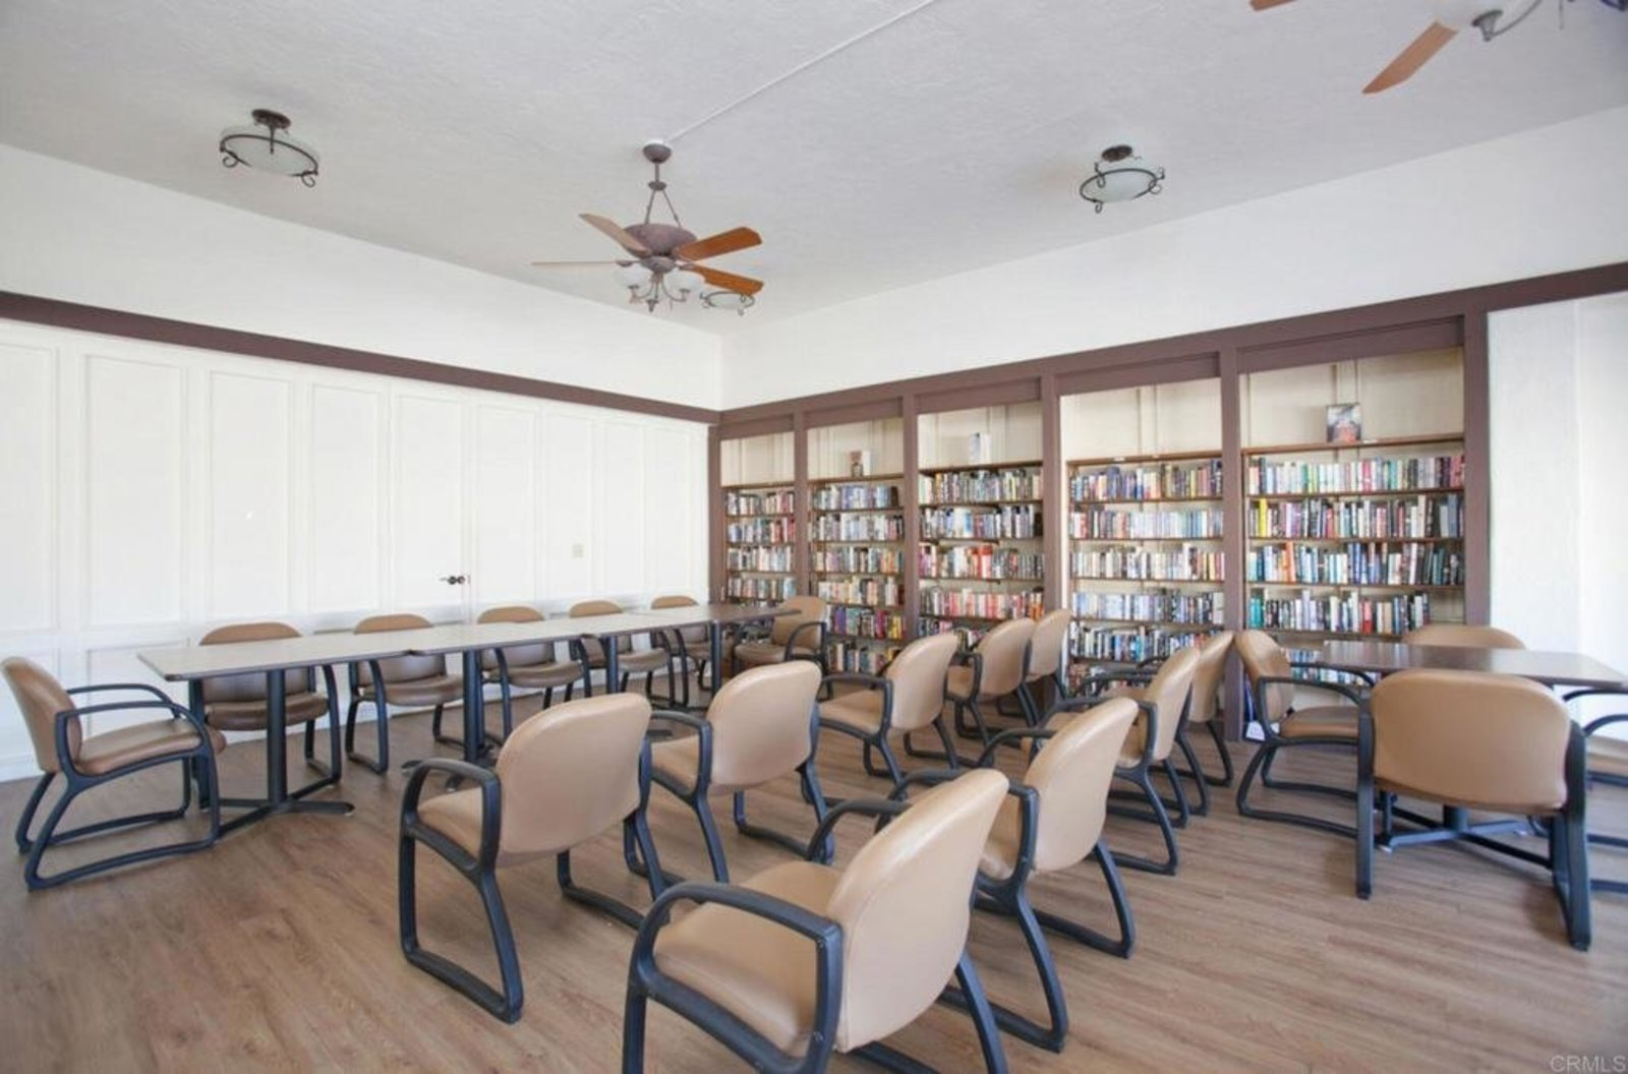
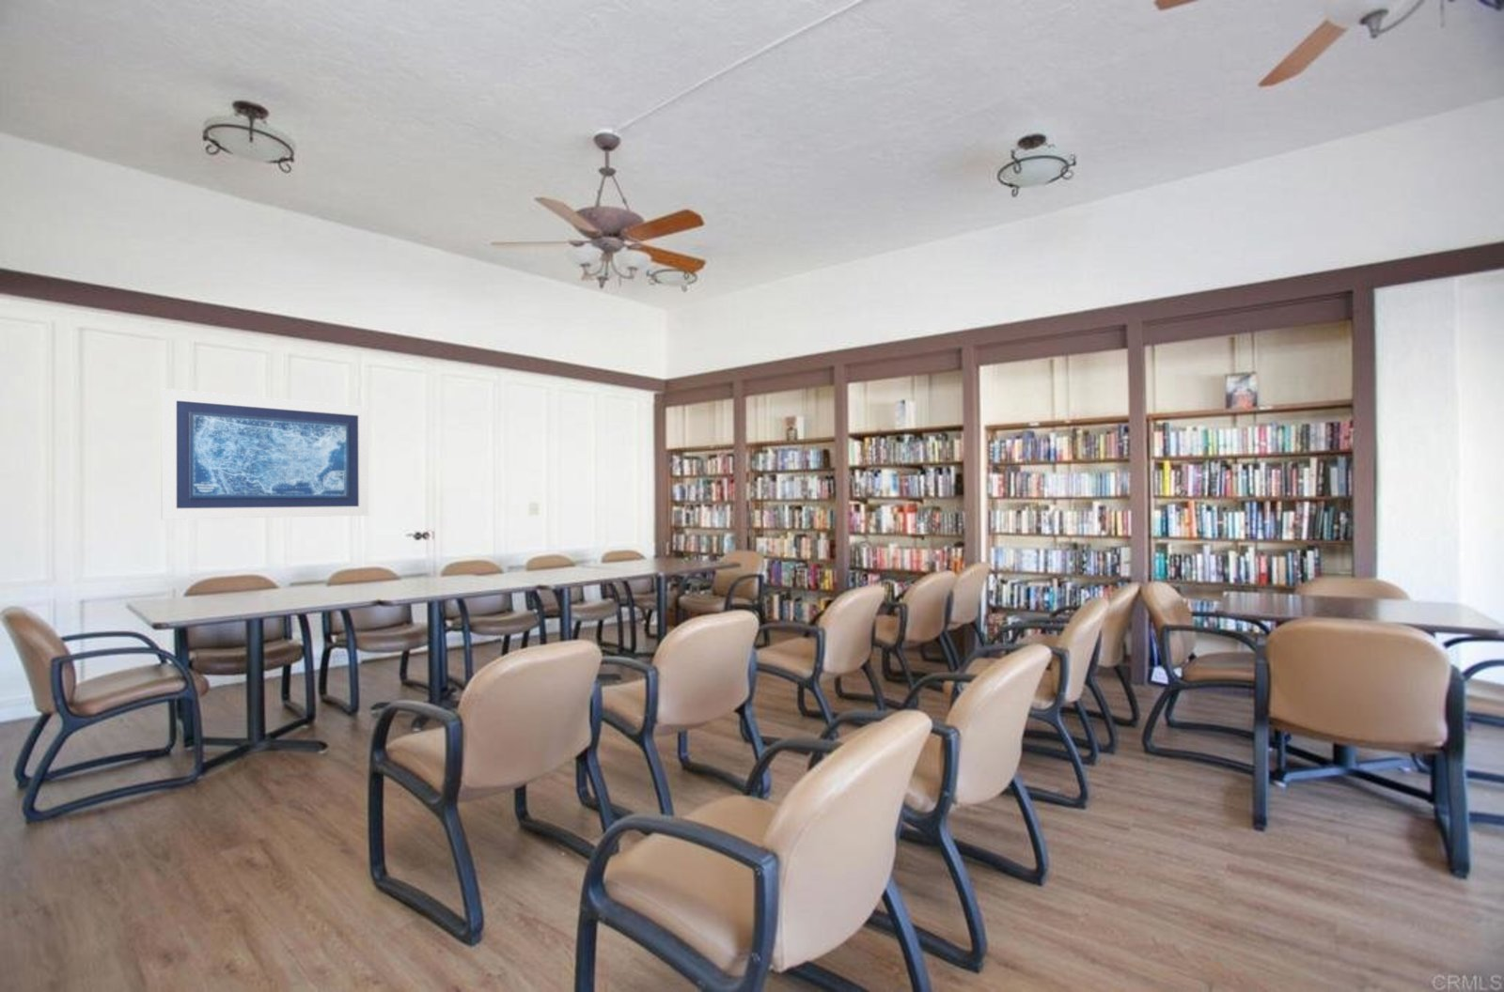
+ wall art (274, 457)
